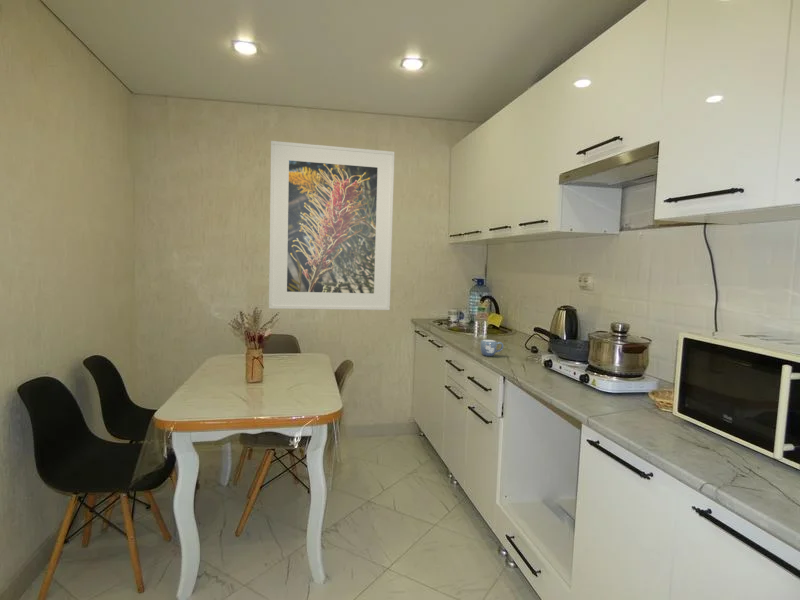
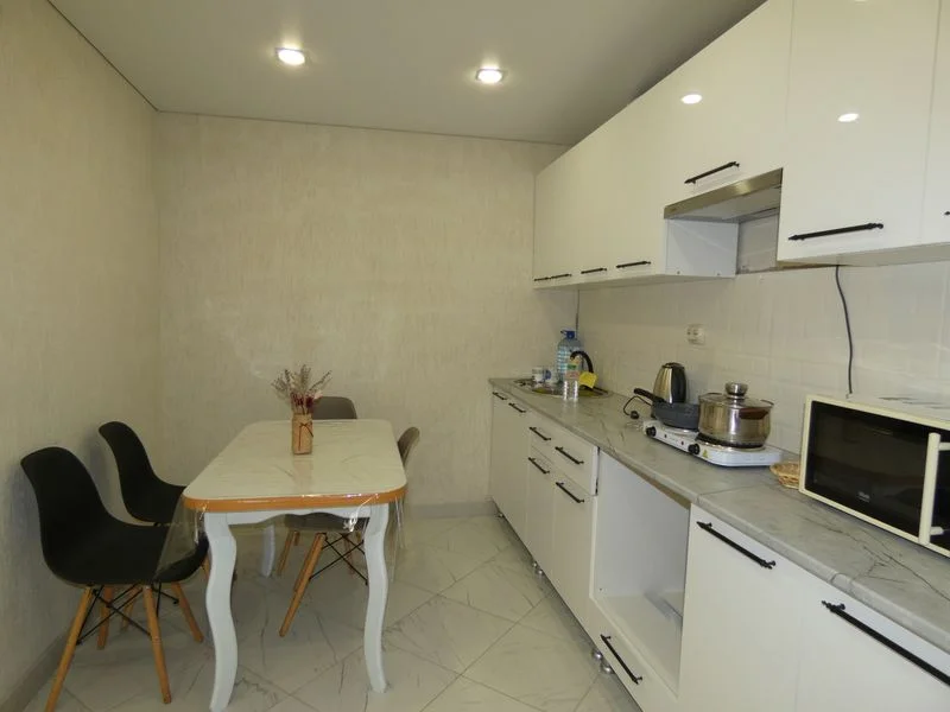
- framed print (332, 228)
- mug (491, 347)
